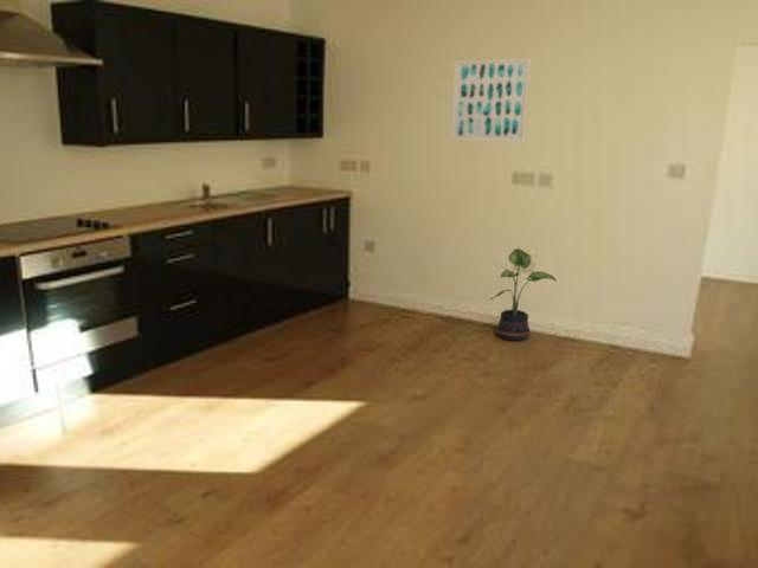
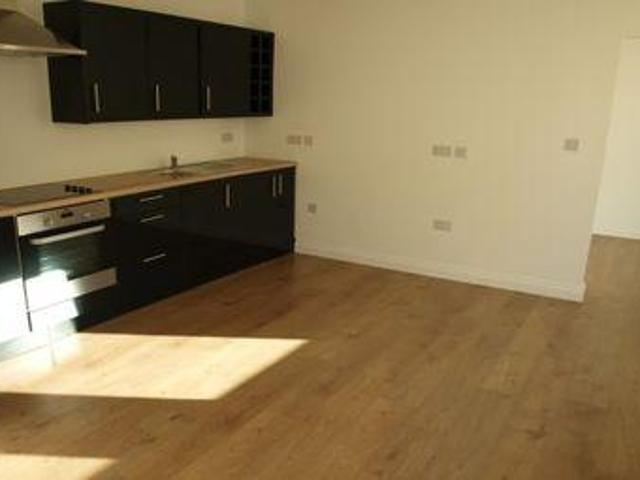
- wall art (488, 101)
- potted plant (520, 293)
